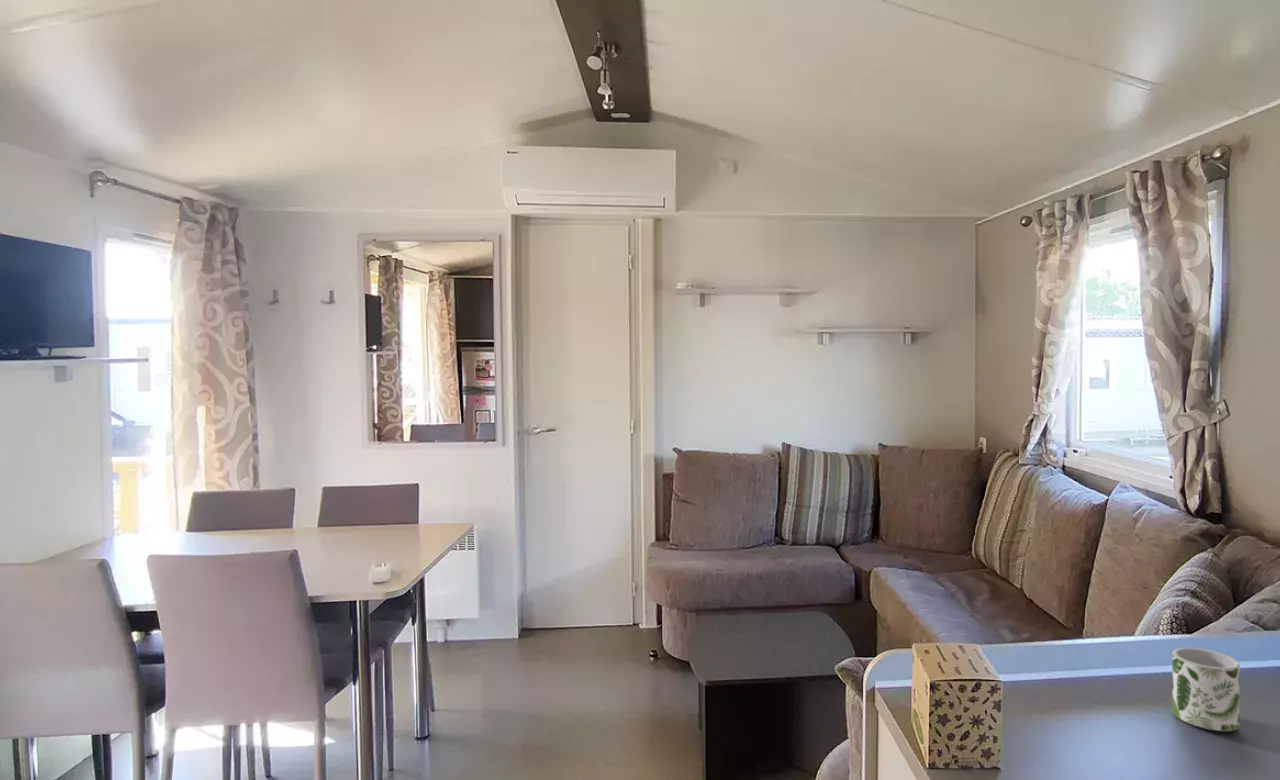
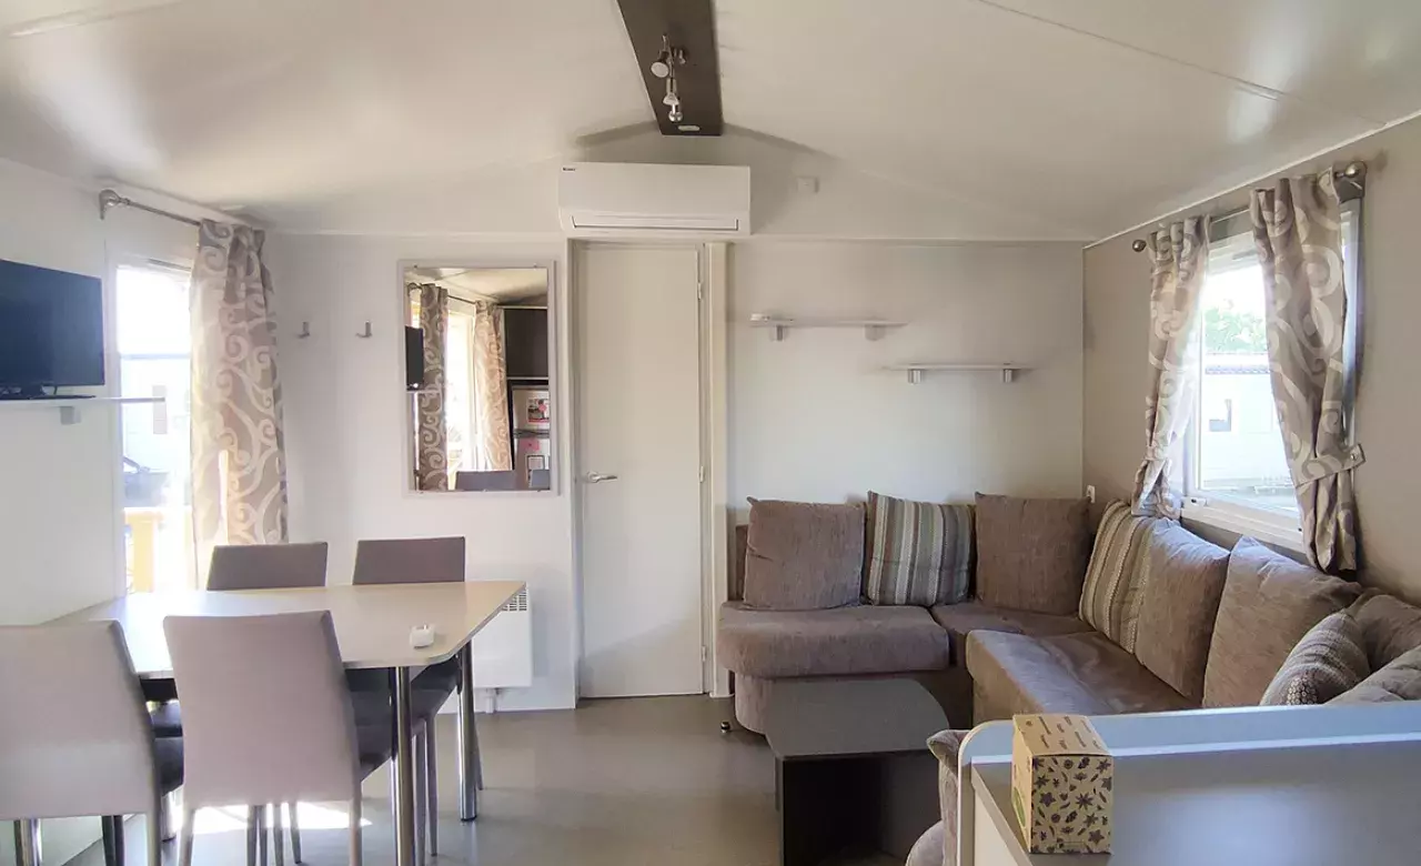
- mug (1212, 685)
